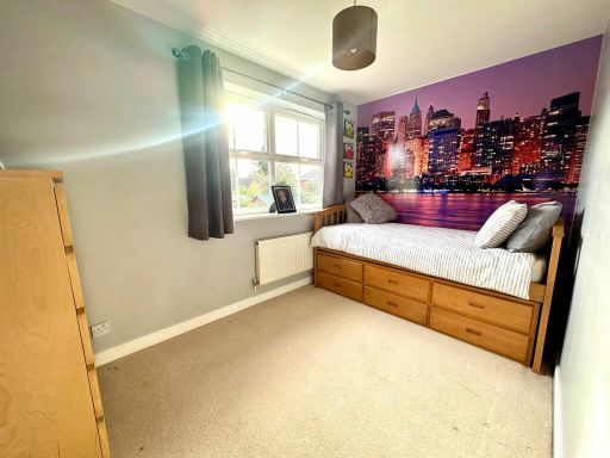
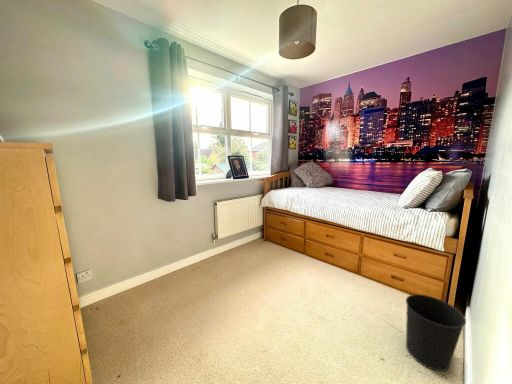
+ wastebasket (430, 332)
